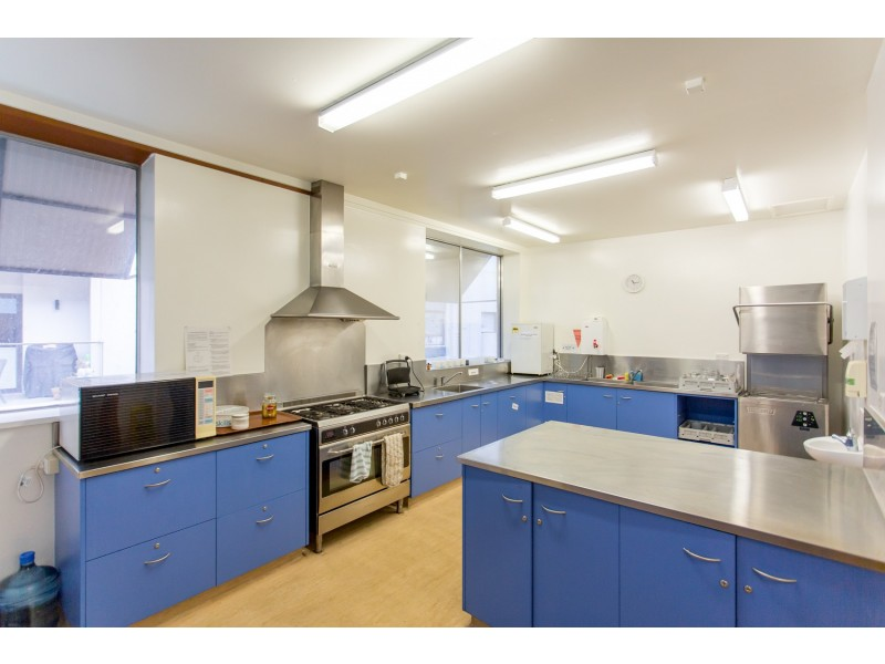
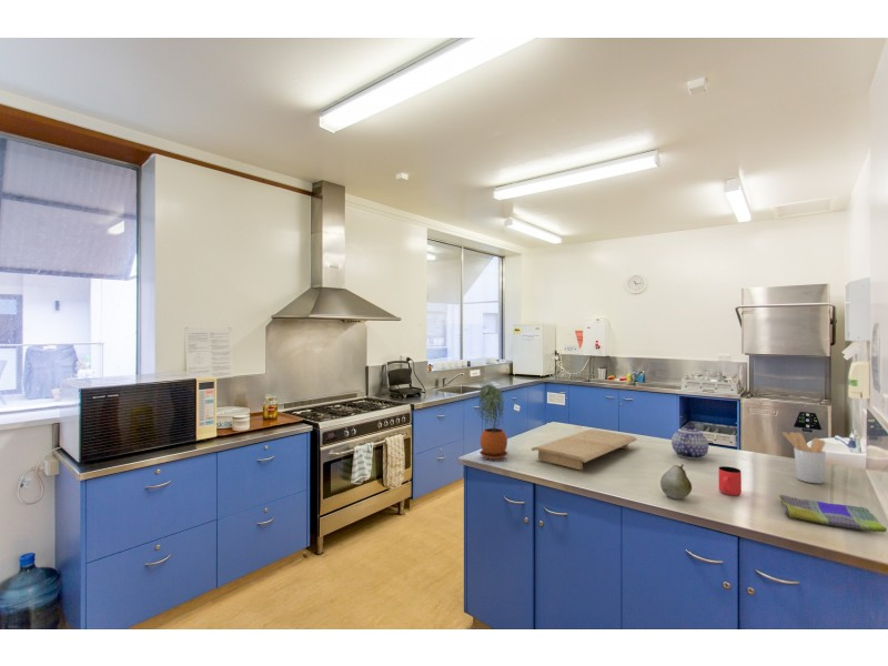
+ utensil holder (804, 455)
+ dish towel (827, 512)
+ fruit (675, 481)
+ cup (728, 482)
+ cutting board (586, 447)
+ teapot (689, 440)
+ potted plant (491, 421)
